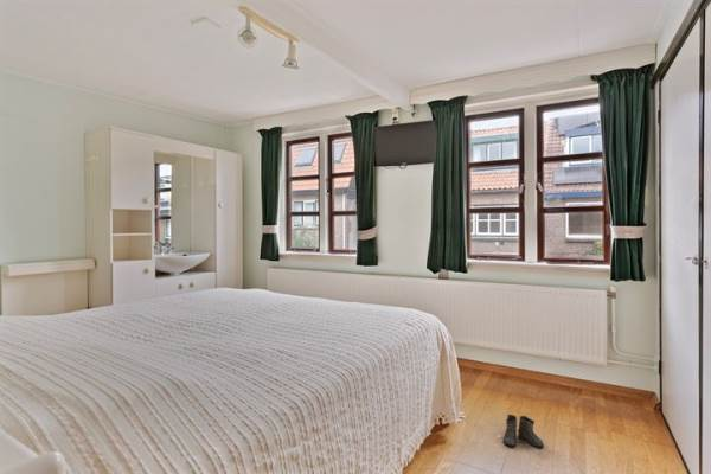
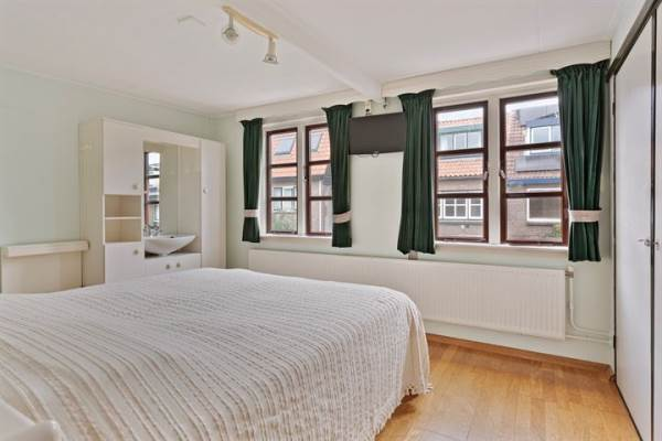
- boots (519, 430)
